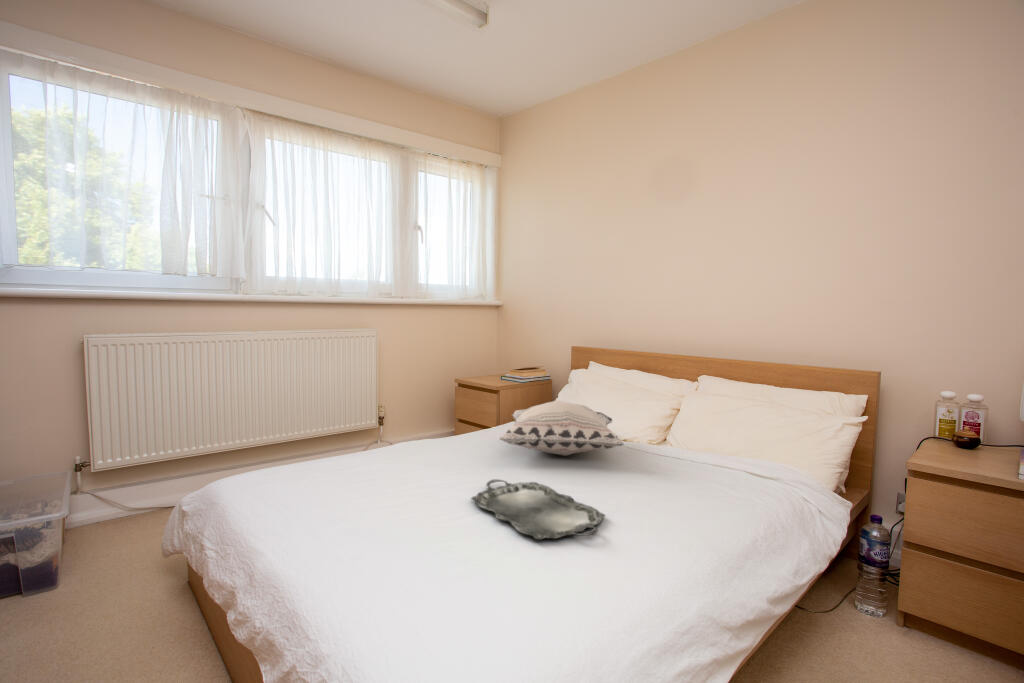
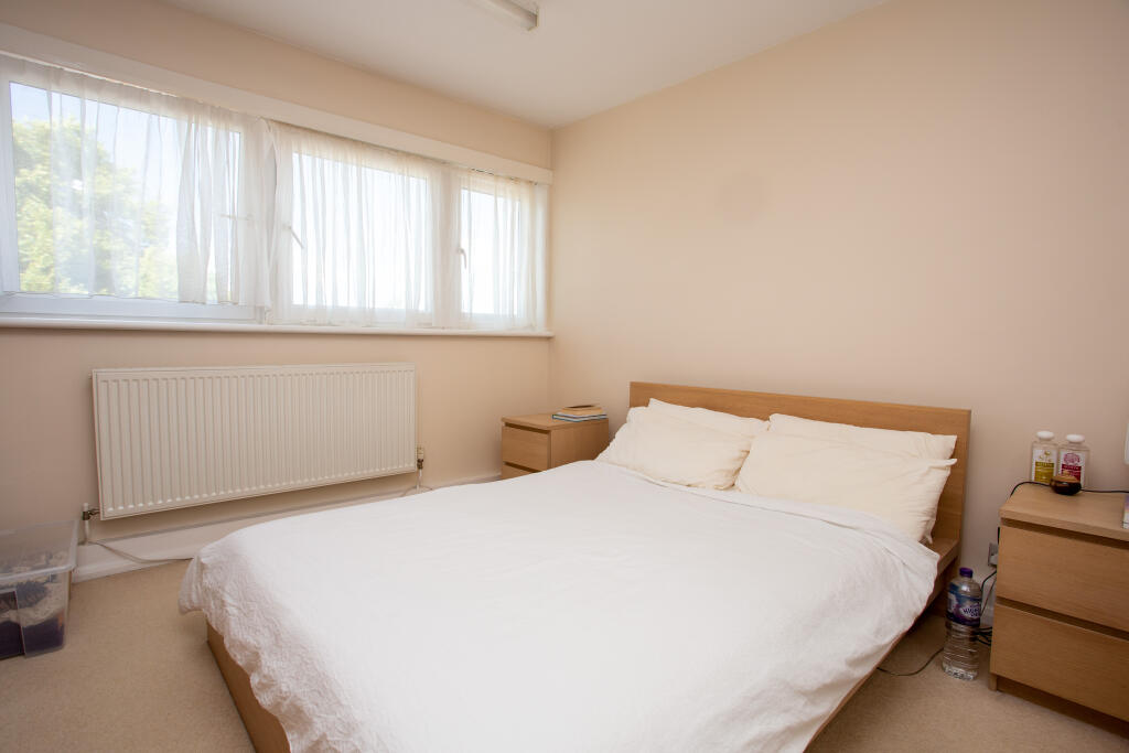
- decorative pillow (561, 427)
- serving tray (535, 506)
